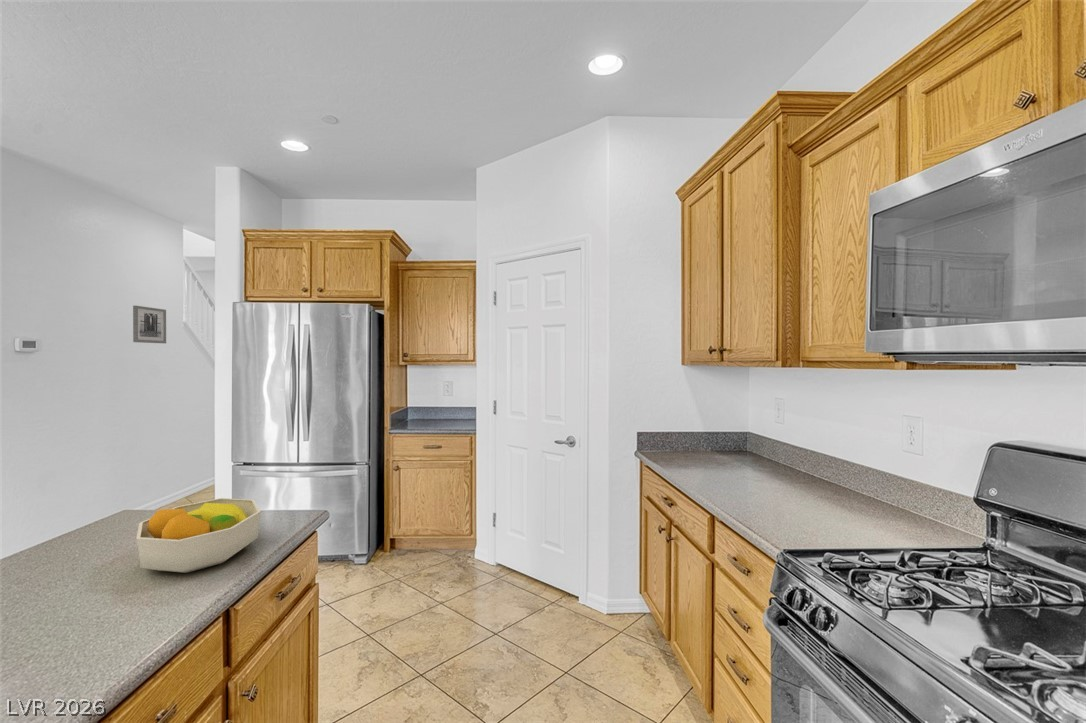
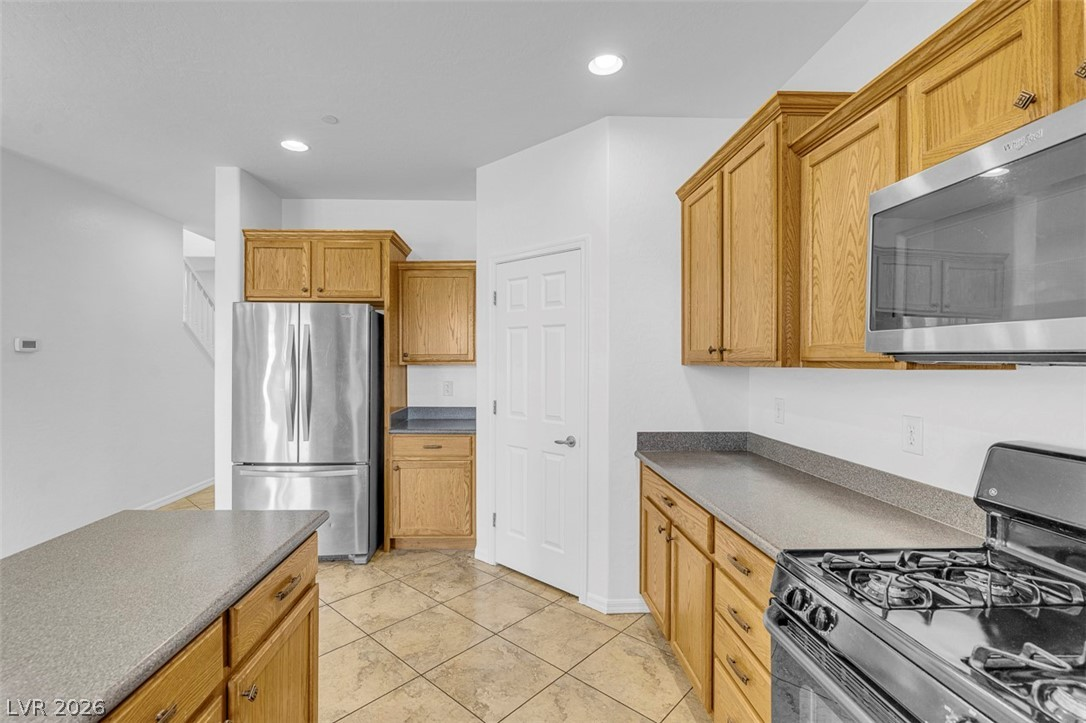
- fruit bowl (202, 526)
- wall art (150, 325)
